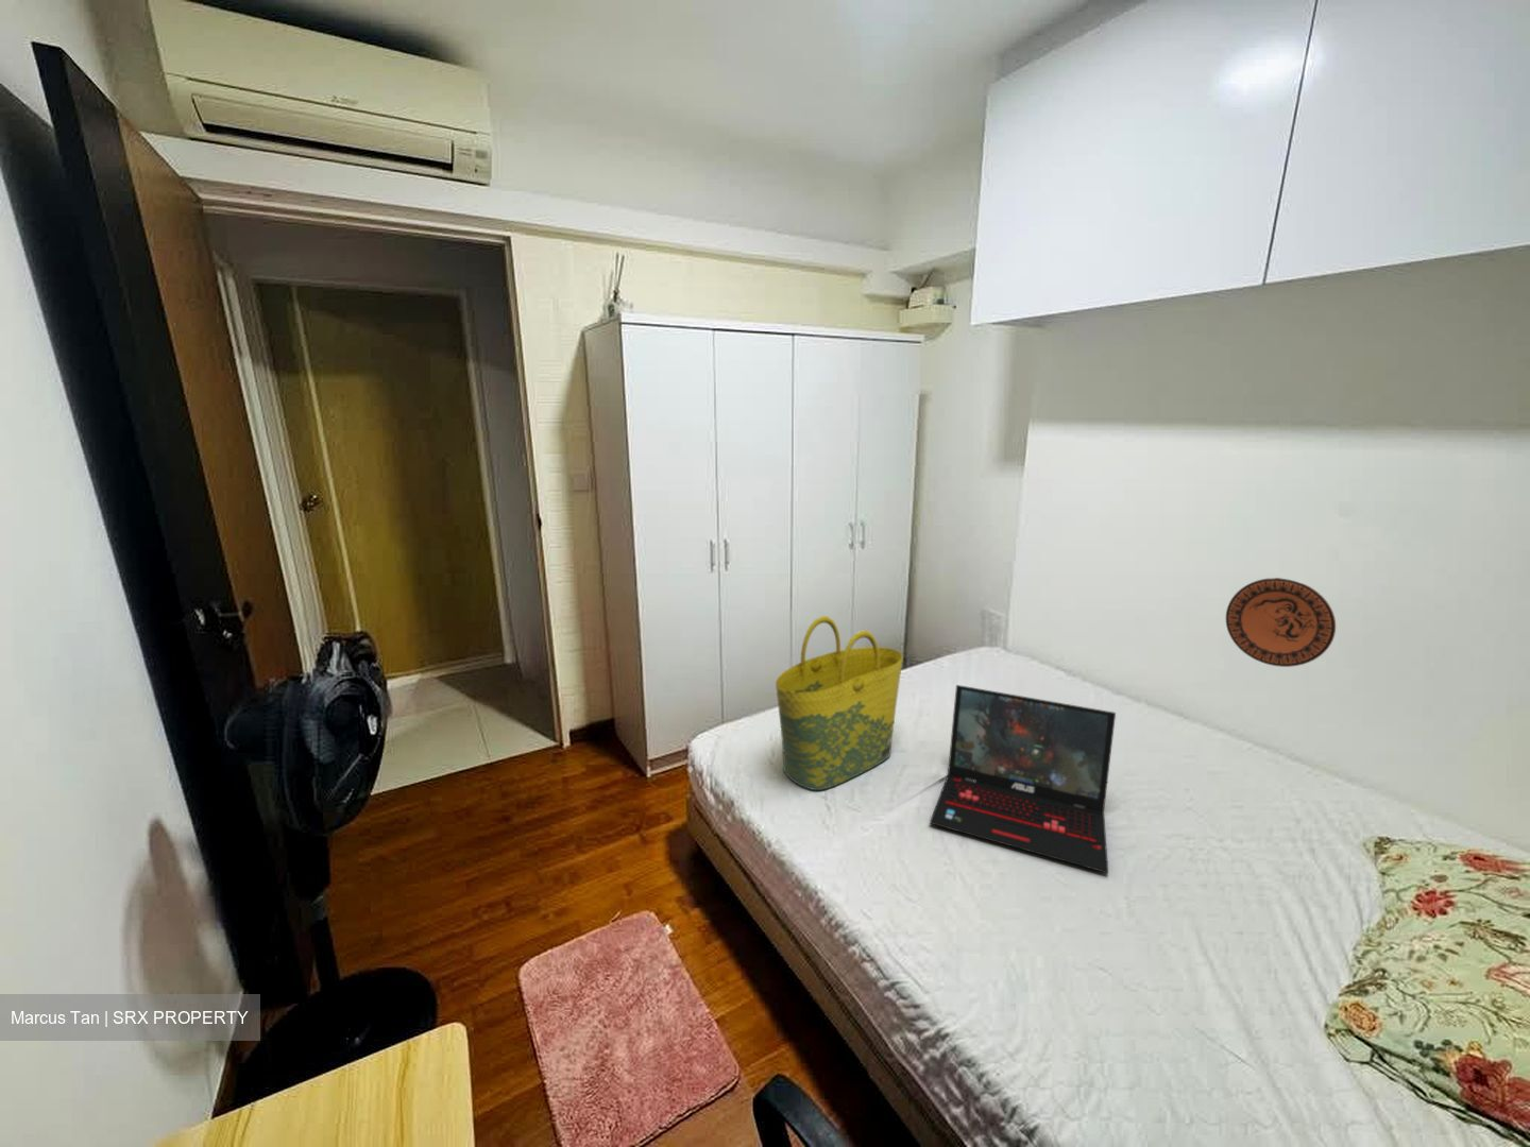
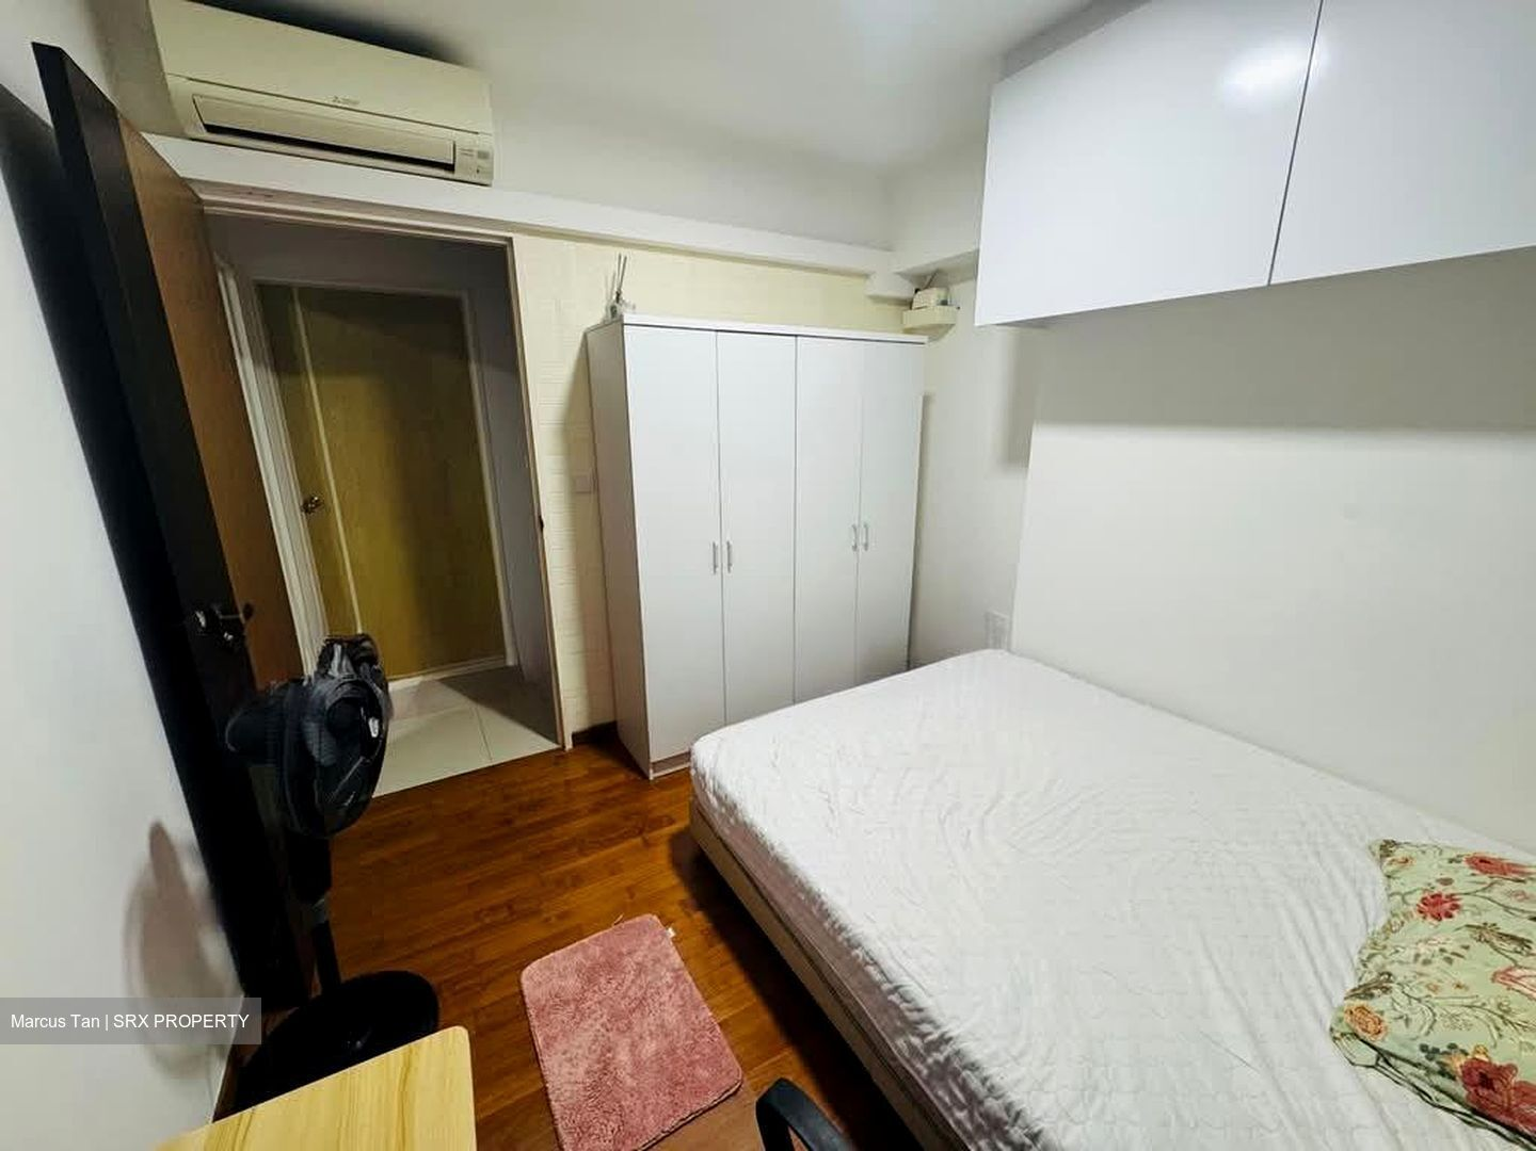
- tote bag (838, 694)
- decorative plate (1277, 622)
- laptop (1022, 769)
